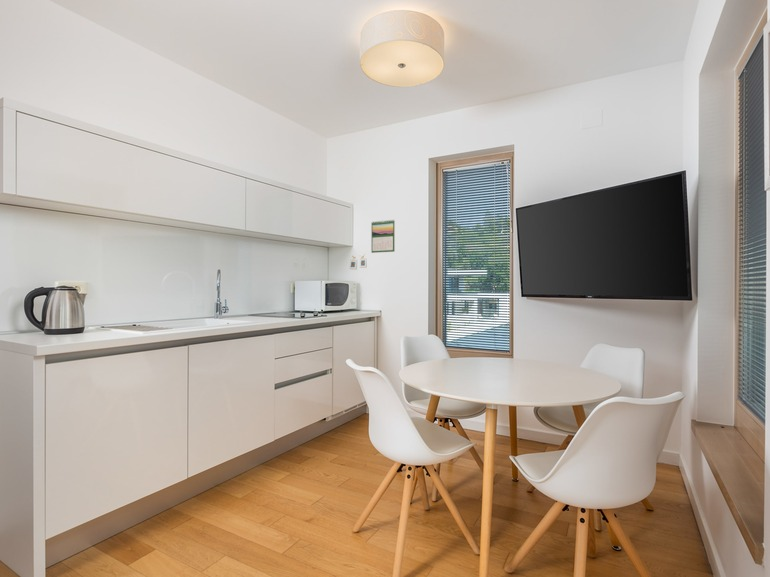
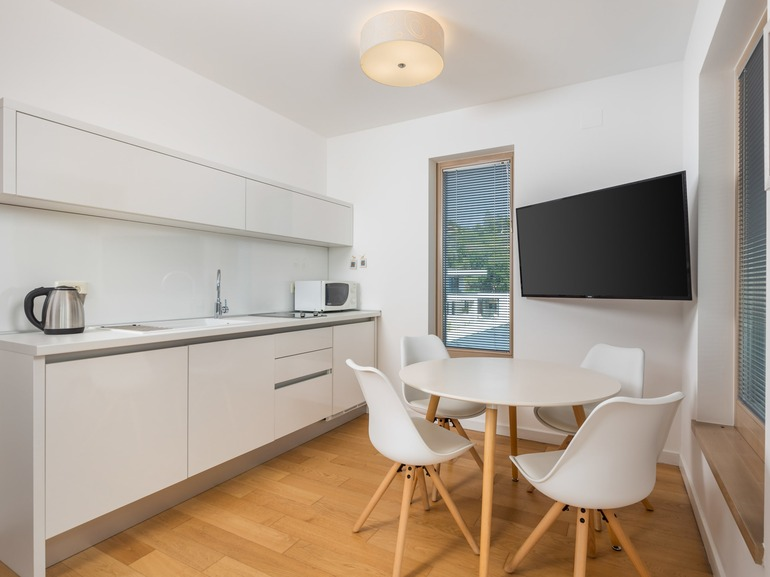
- calendar (382, 236)
